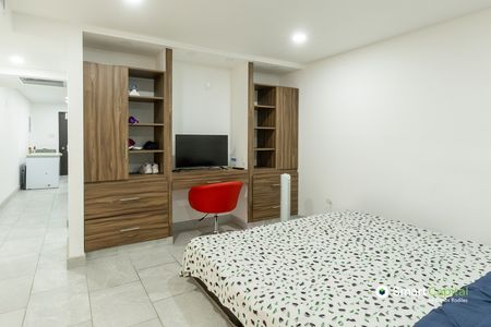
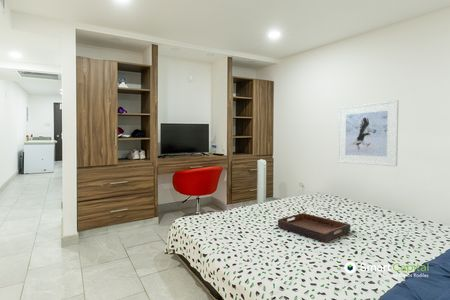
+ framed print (365, 134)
+ serving tray (312, 225)
